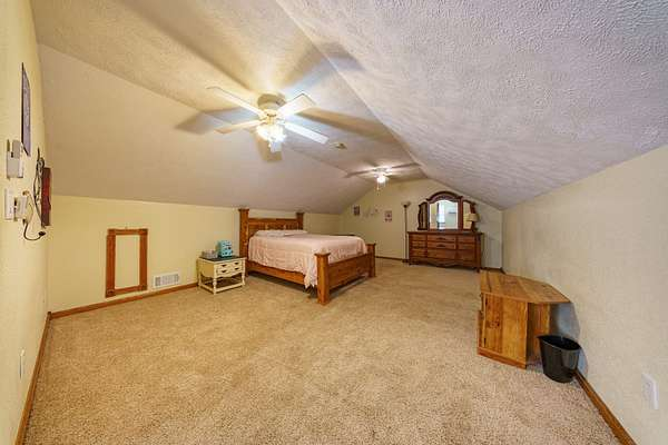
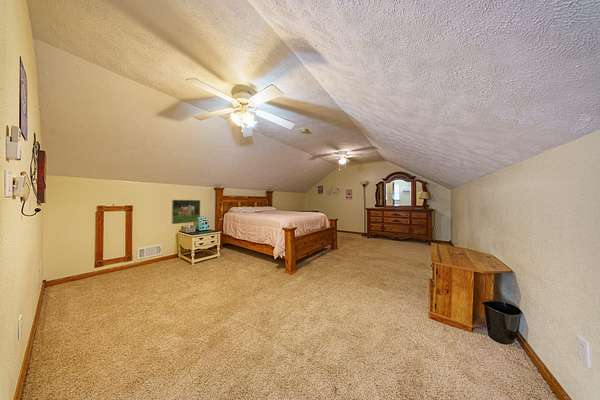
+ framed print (186, 211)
